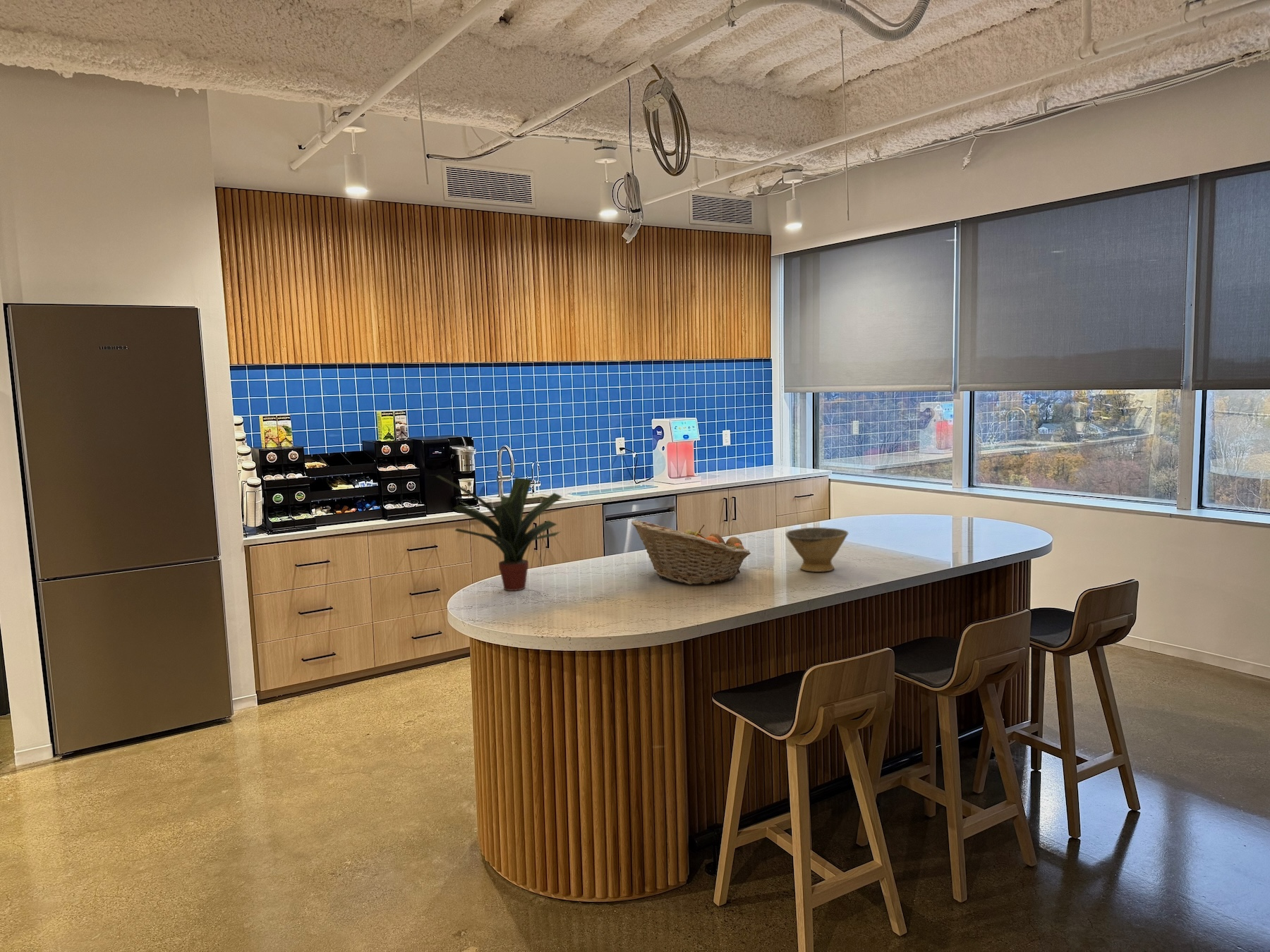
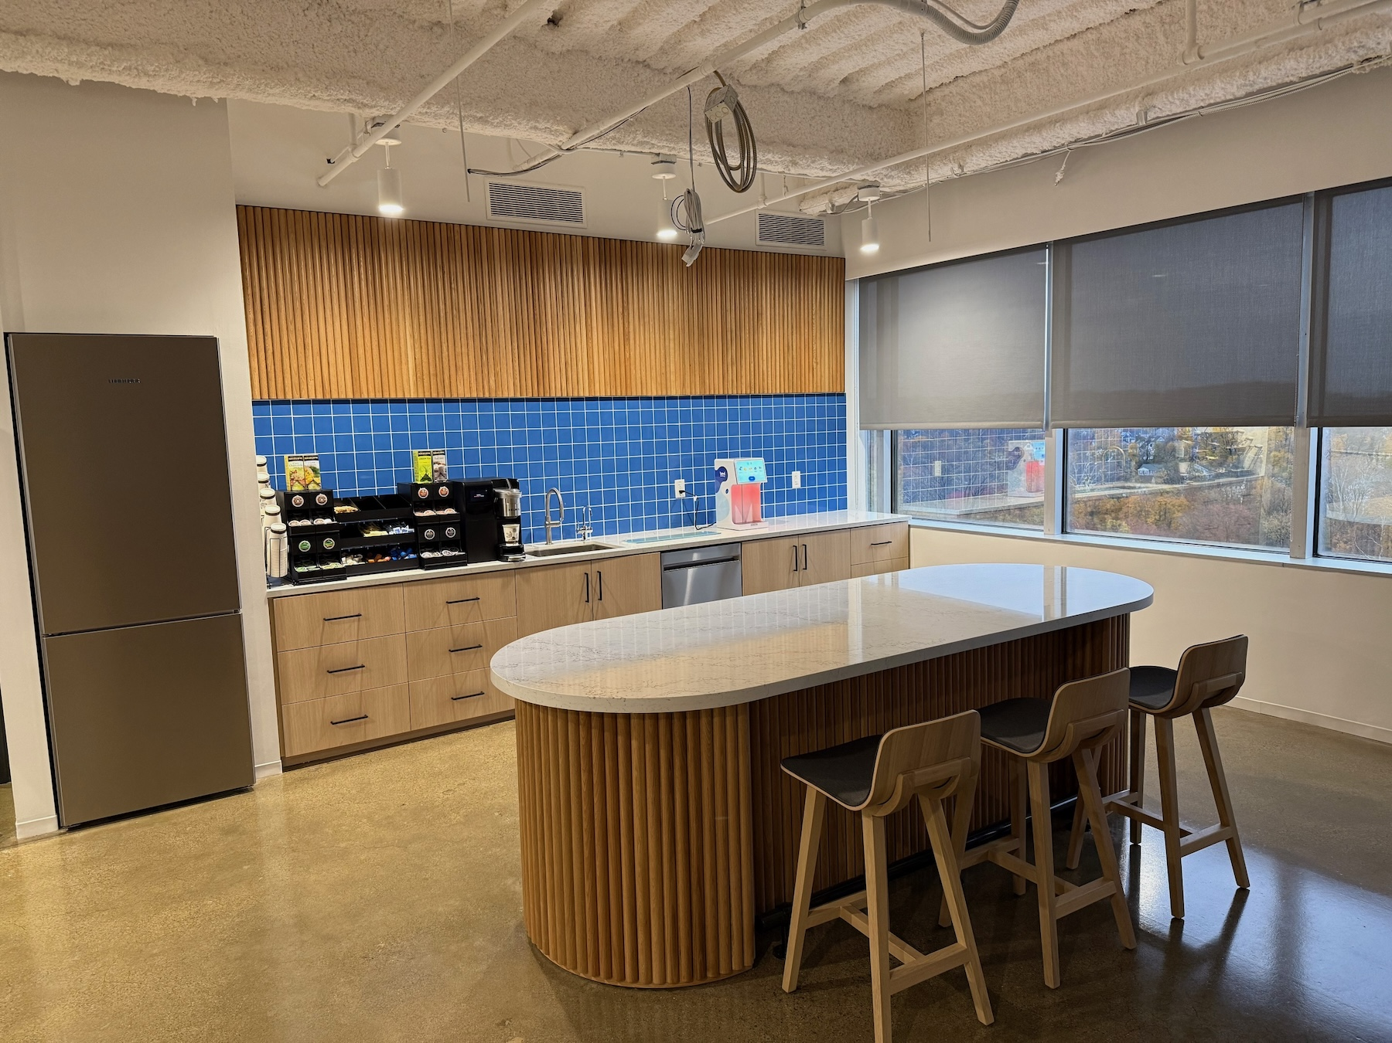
- potted plant (503, 529)
- bowl (816, 550)
- fruit basket (689, 547)
